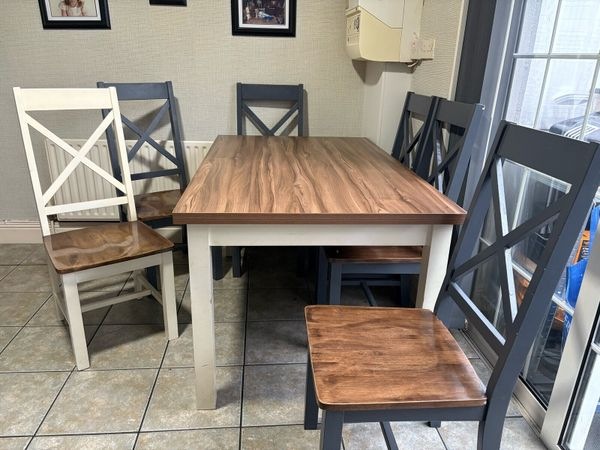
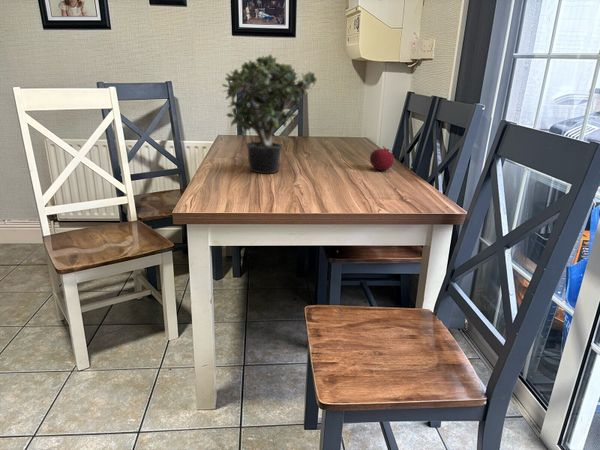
+ potted plant (271, 115)
+ fruit (382, 158)
